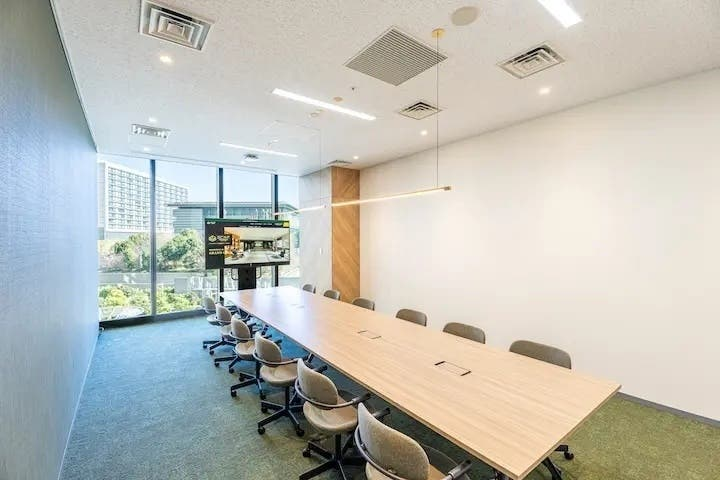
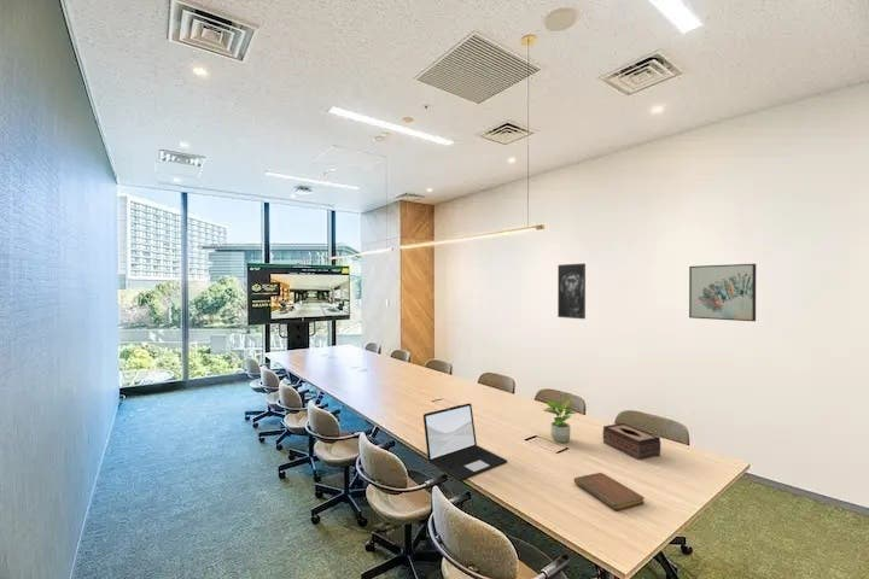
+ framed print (571, 291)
+ potted plant (556, 420)
+ wall art (721, 292)
+ tissue box (630, 440)
+ laptop (465, 438)
+ notebook (607, 490)
